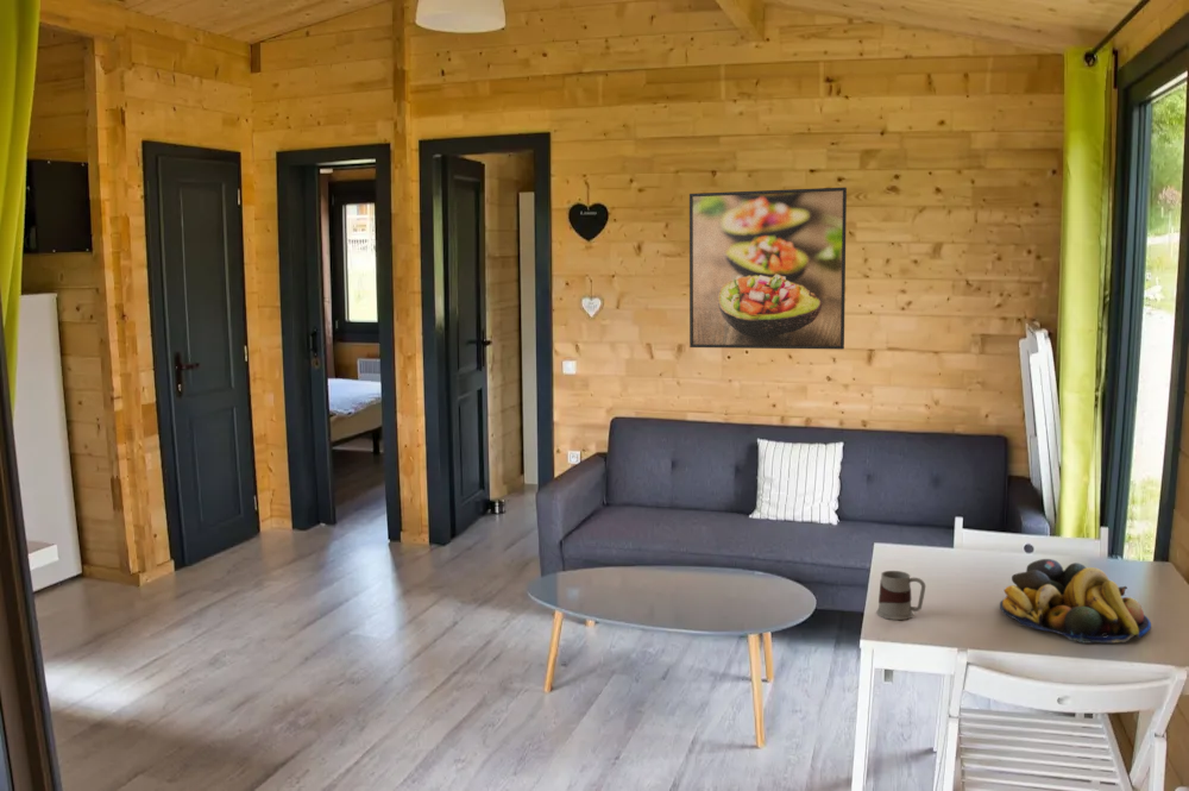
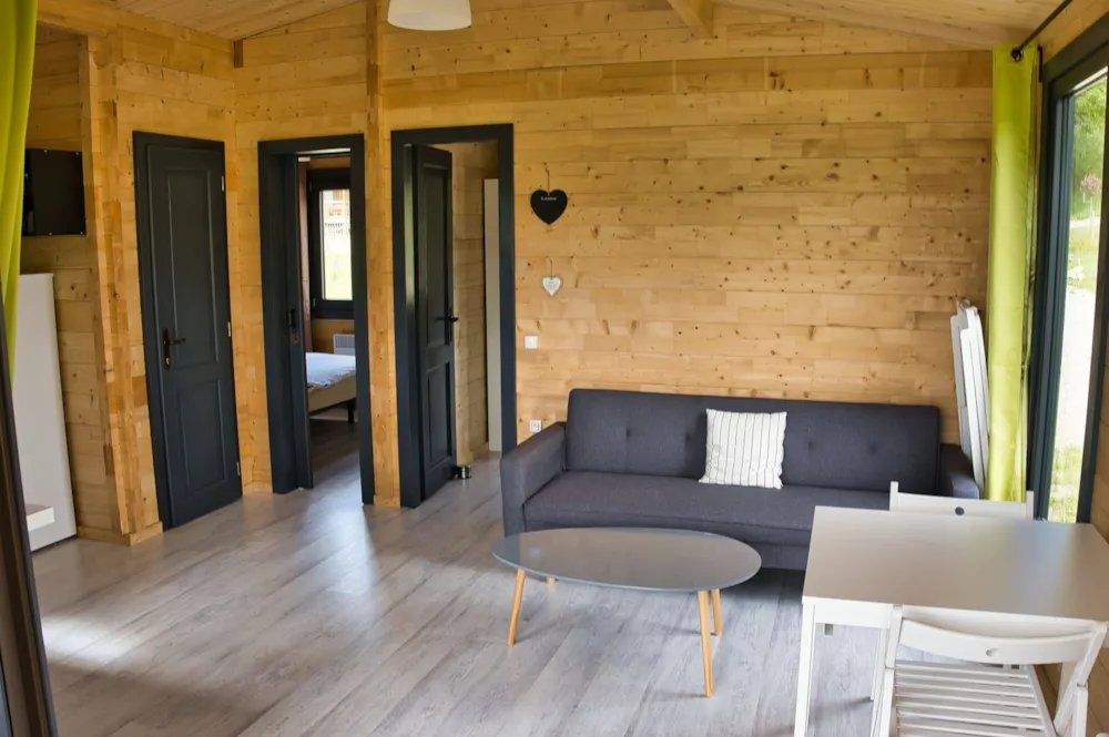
- fruit bowl (1075, 592)
- mug (900, 595)
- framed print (765, 270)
